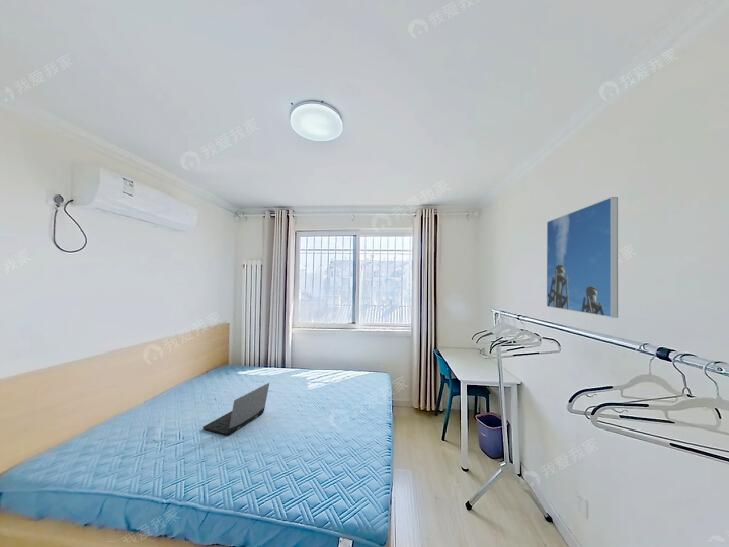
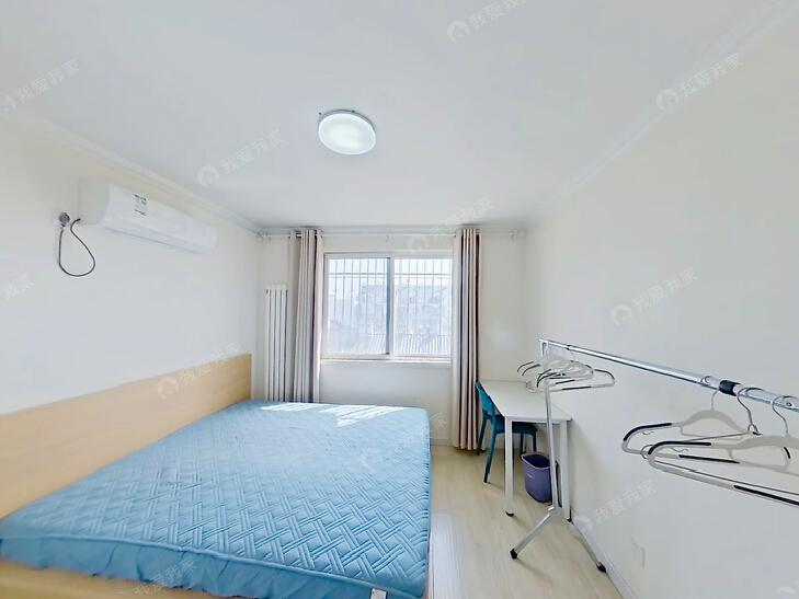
- laptop computer (237, 404)
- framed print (576, 261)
